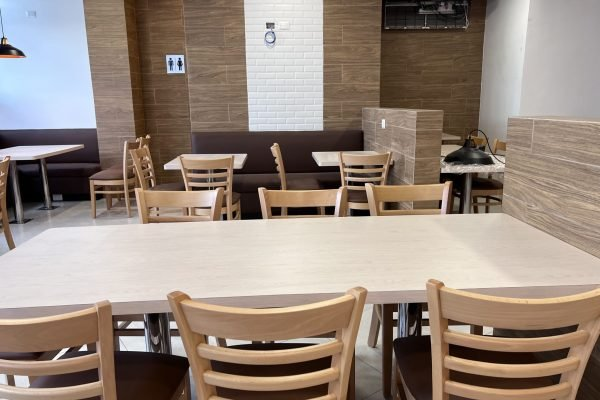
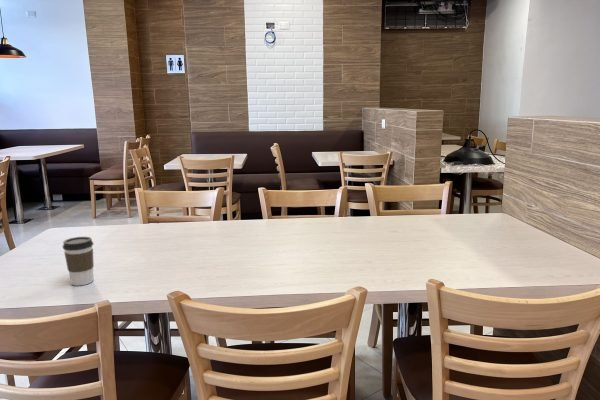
+ coffee cup (80, 261)
